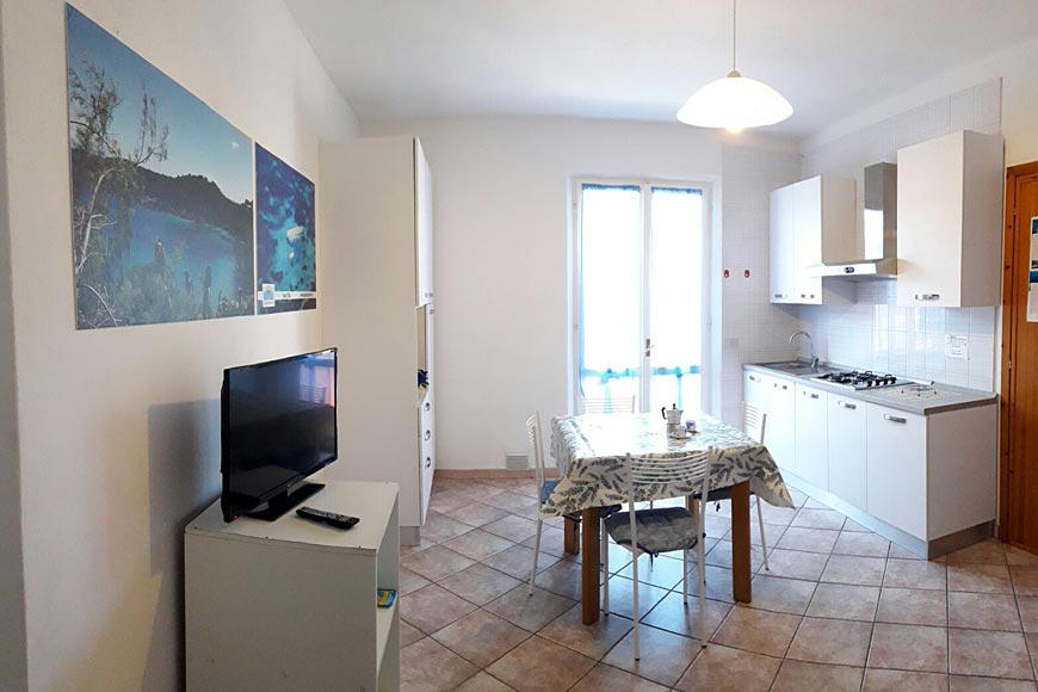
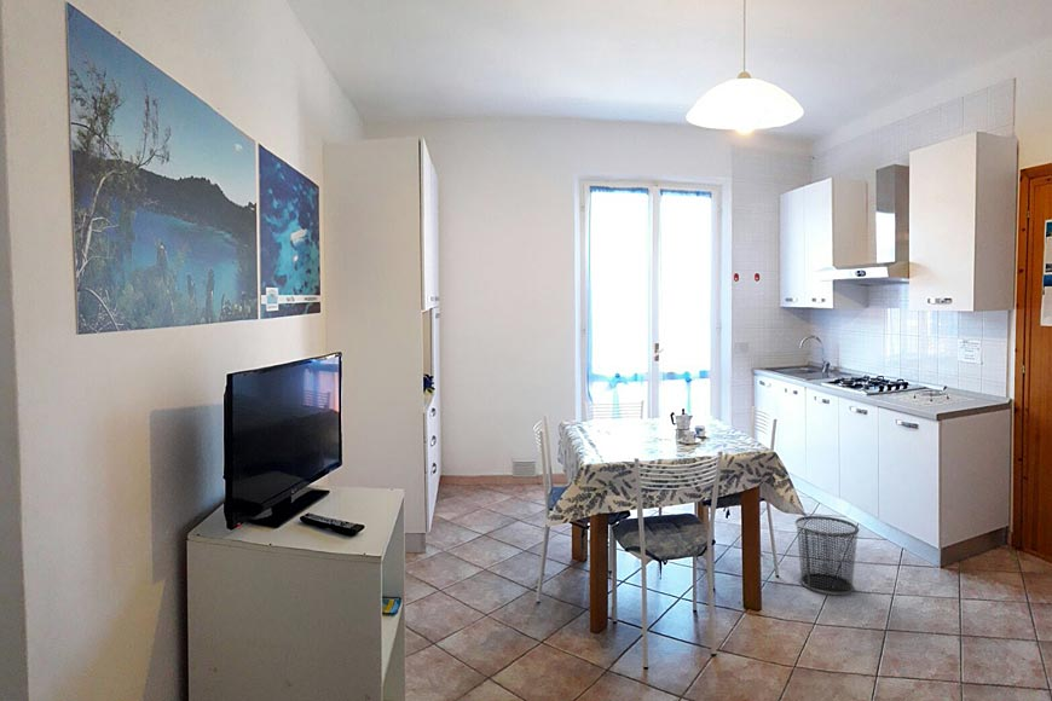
+ waste bin (826, 554)
